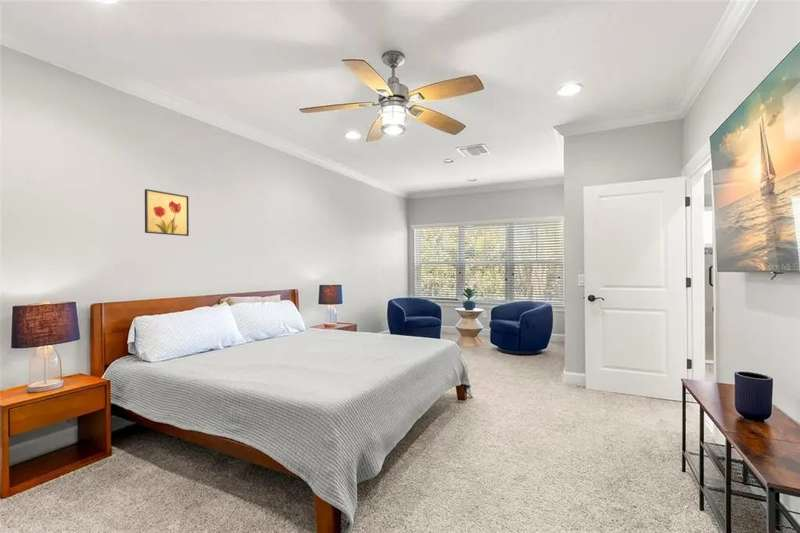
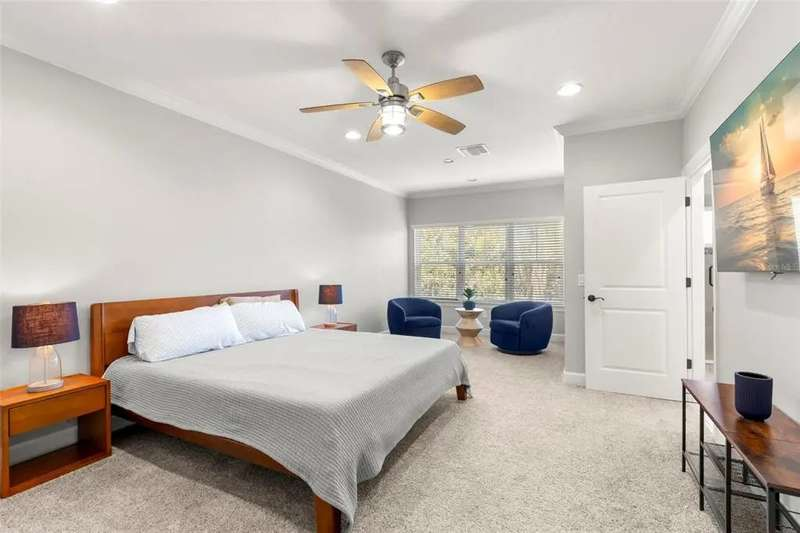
- wall art (167, 213)
